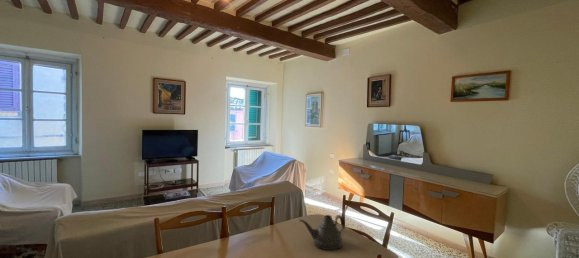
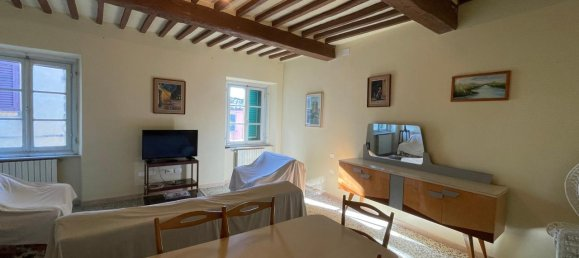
- teapot (321, 230)
